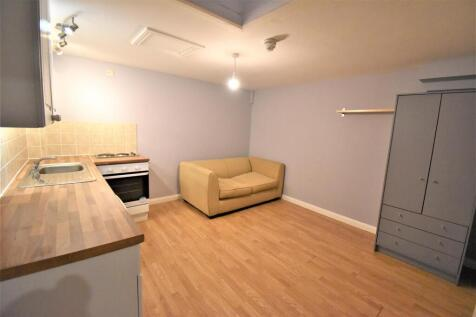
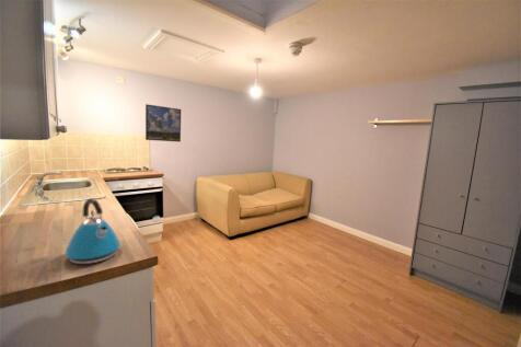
+ kettle (92, 227)
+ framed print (163, 124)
